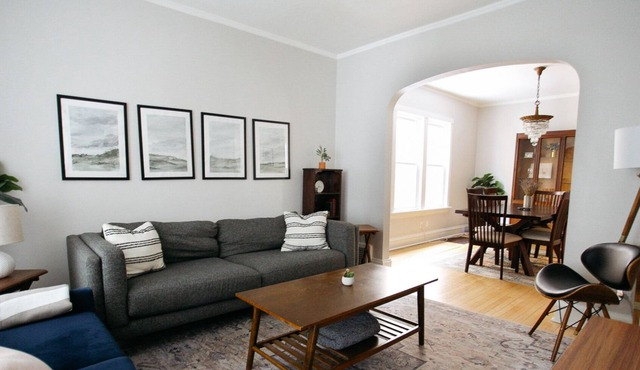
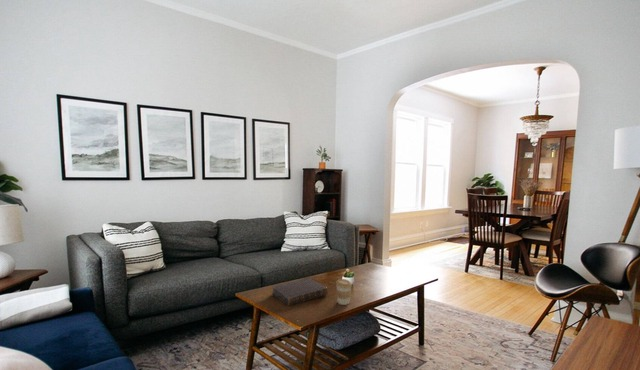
+ coffee cup (343, 291)
+ book (299, 290)
